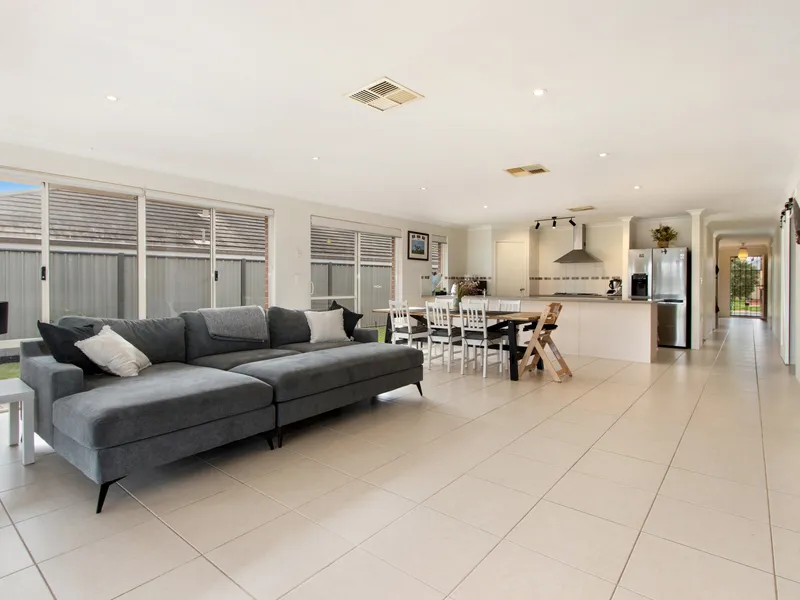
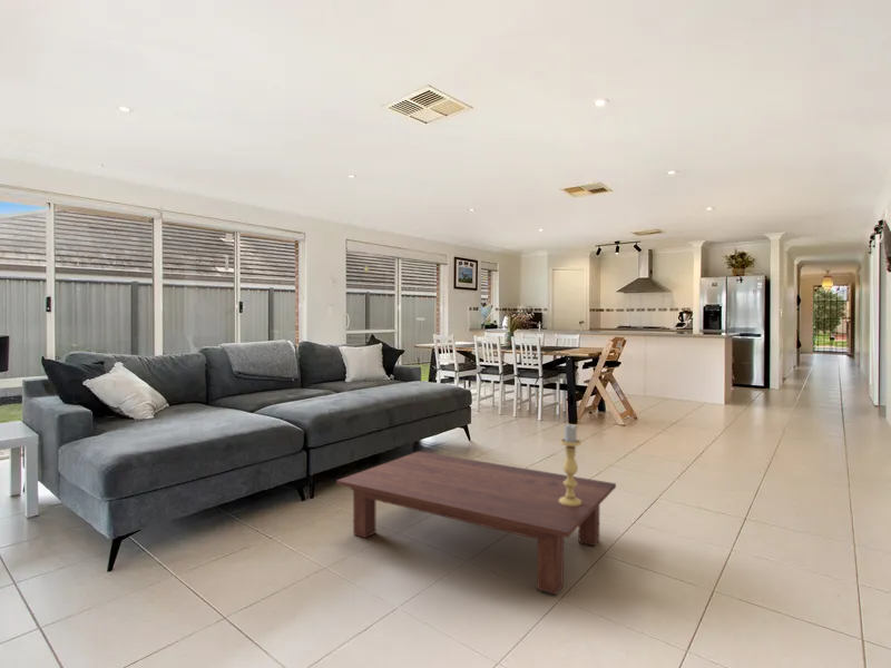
+ coffee table (474, 509)
+ candle holder (570, 462)
